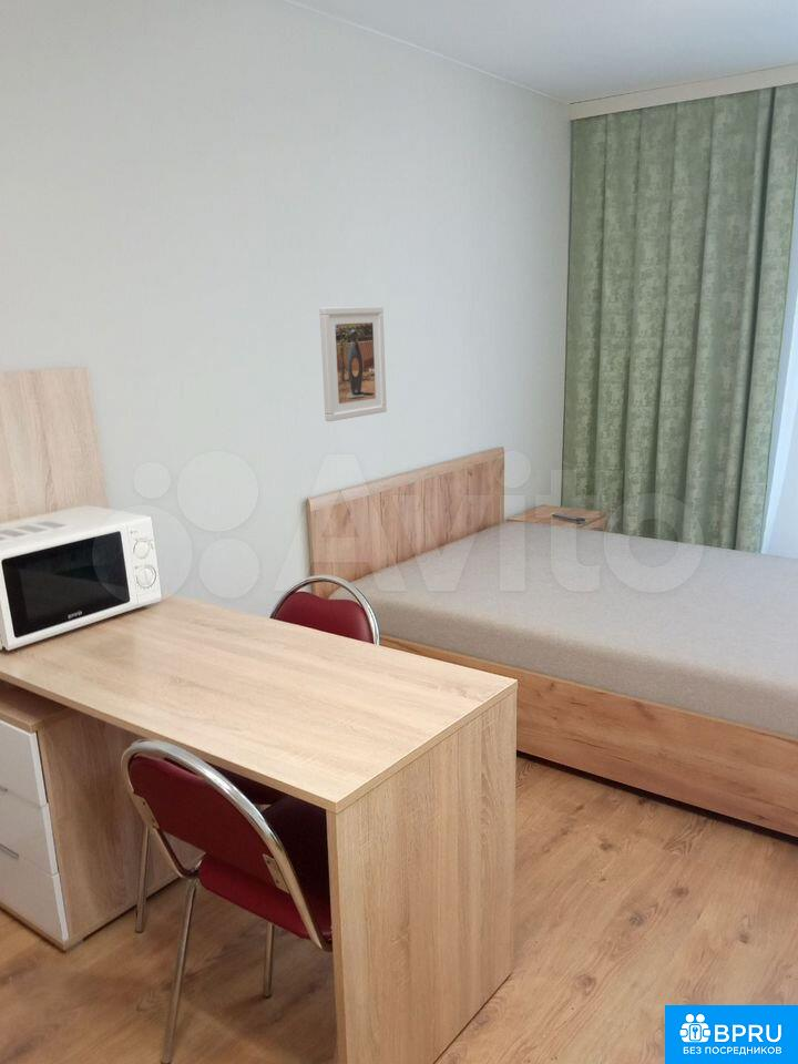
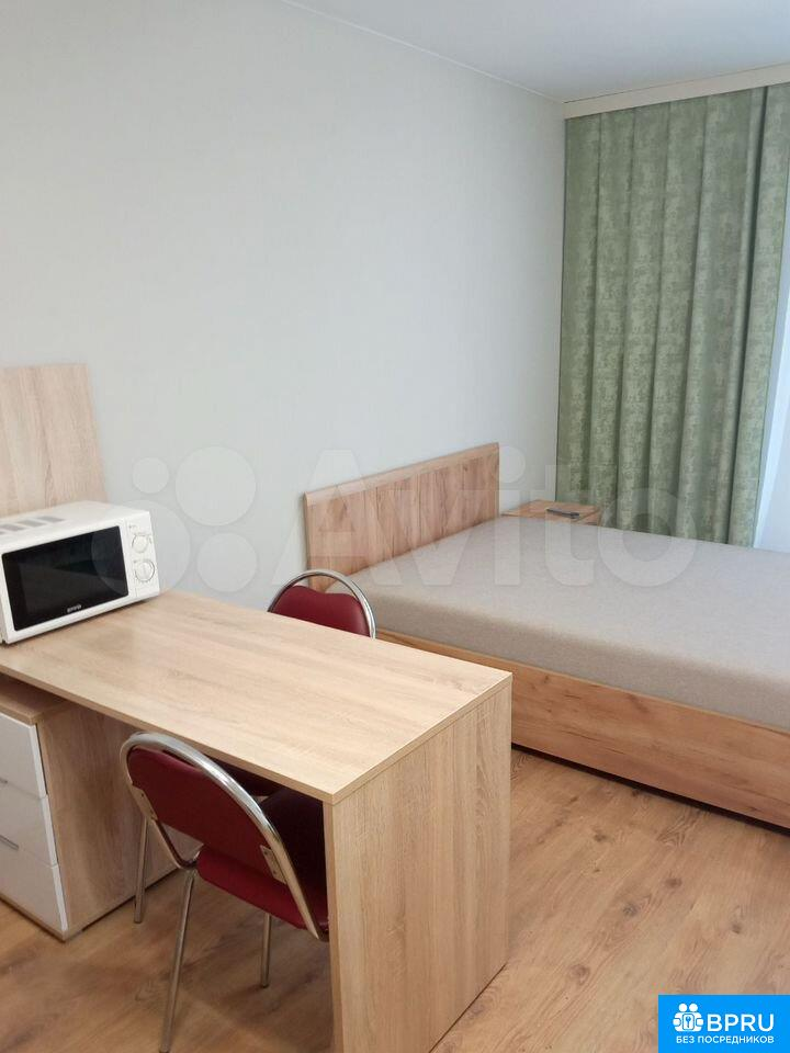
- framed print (355, 362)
